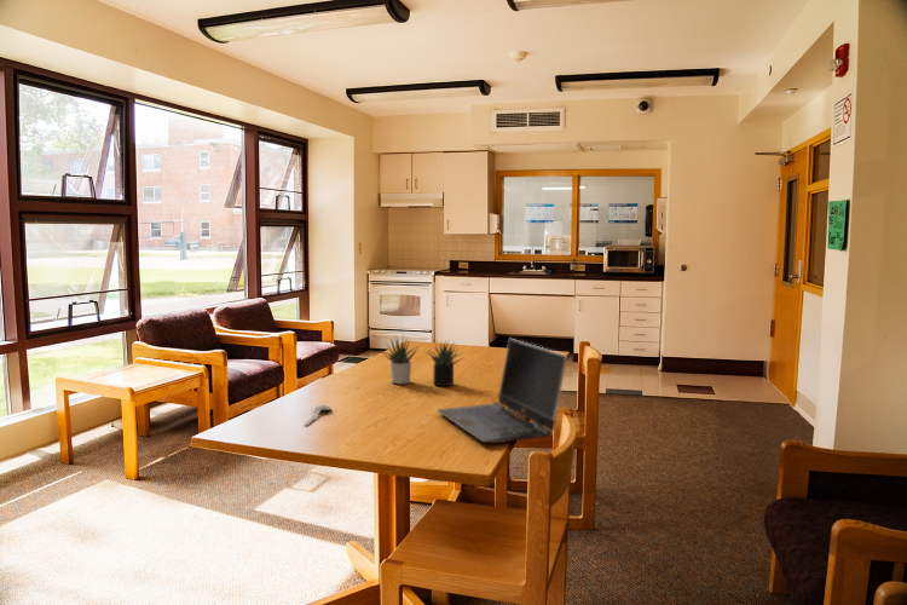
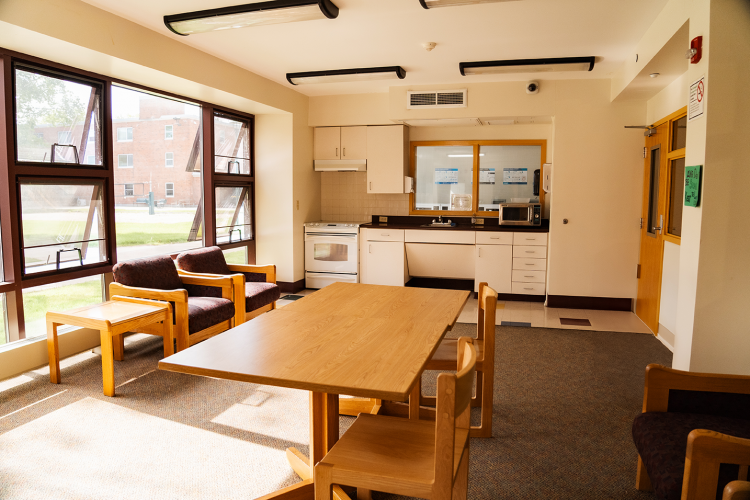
- spoon (316, 413)
- succulent plant (426, 352)
- laptop computer (499, 387)
